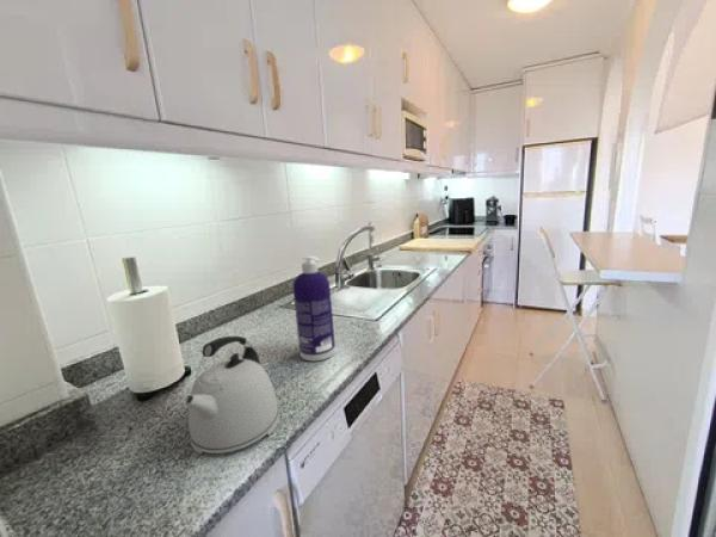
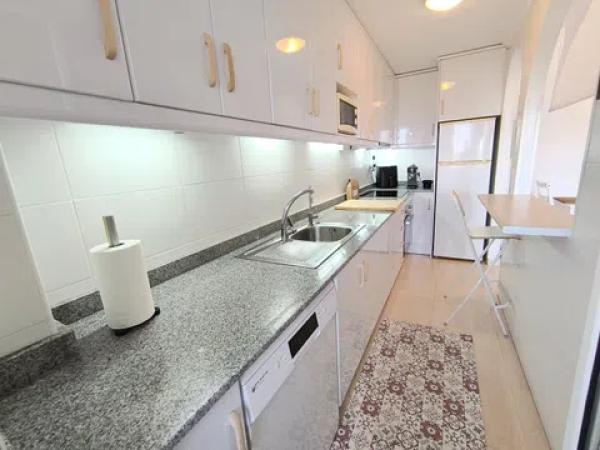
- spray bottle (313, 305)
- kettle (228, 382)
